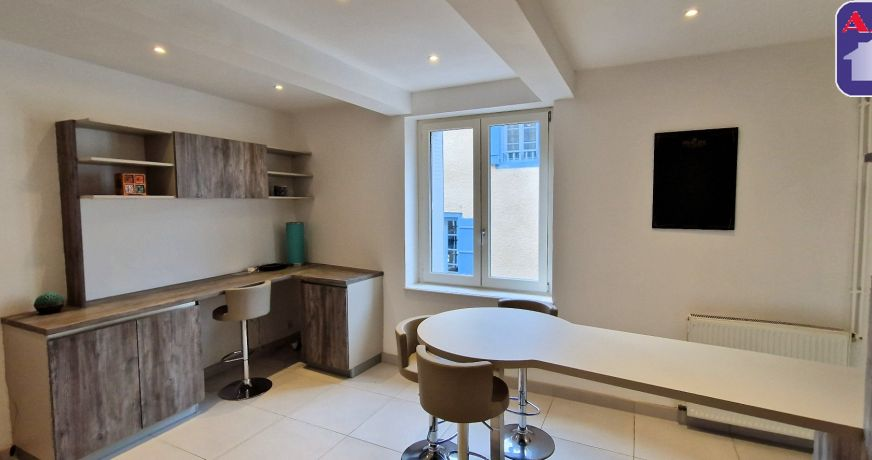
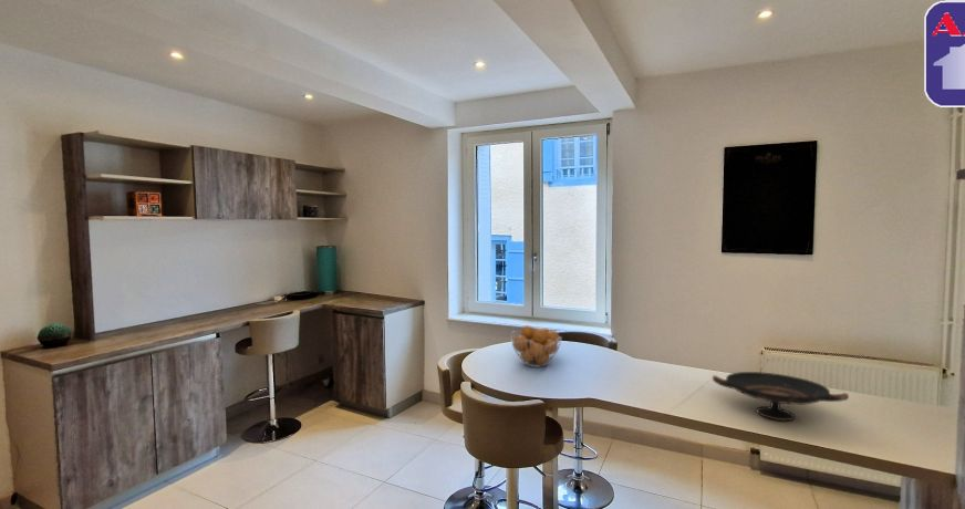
+ decorative bowl (775, 397)
+ fruit basket (536, 345)
